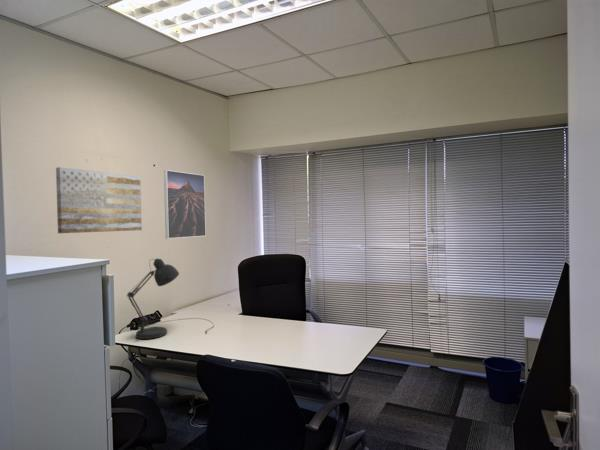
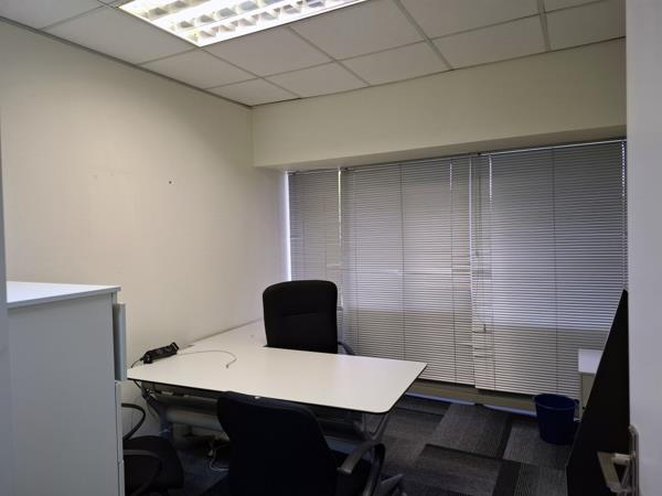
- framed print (186, 205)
- desk lamp (158, 285)
- wall art (103, 201)
